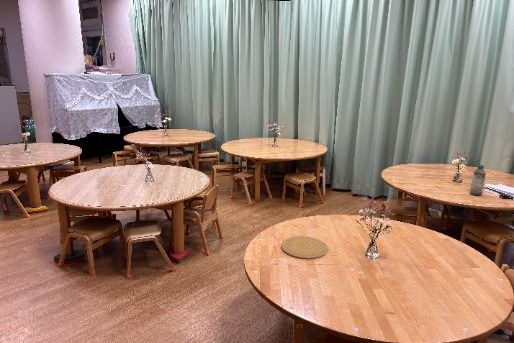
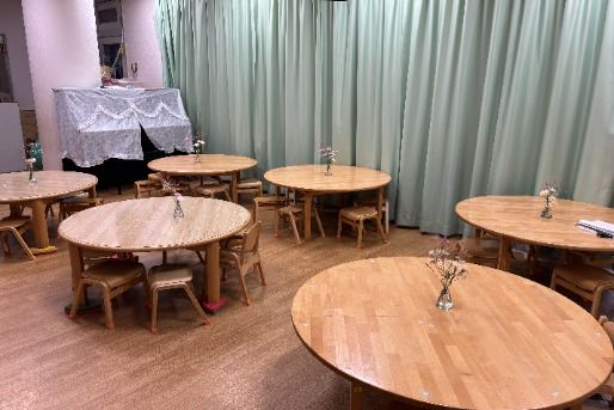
- plate (304, 246)
- water bottle (478, 179)
